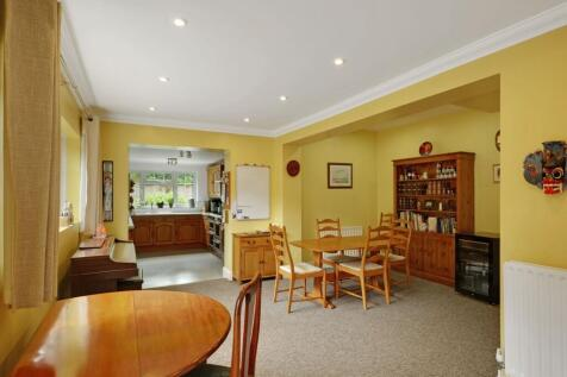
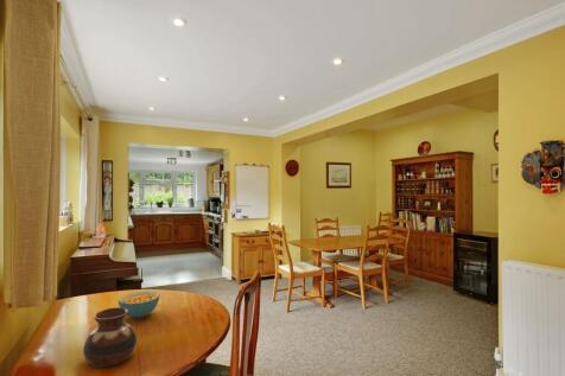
+ cereal bowl (139, 306)
+ vase (110, 336)
